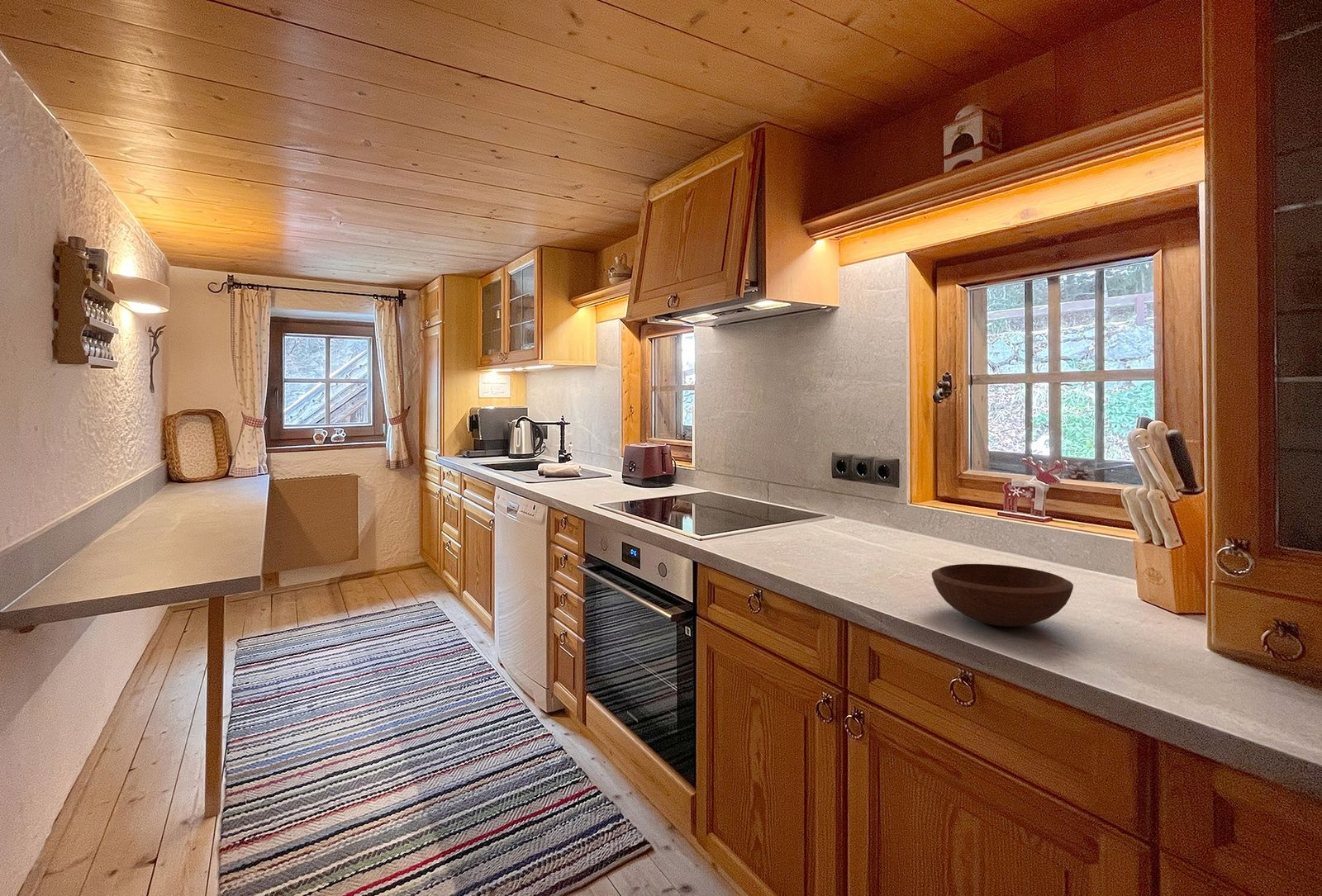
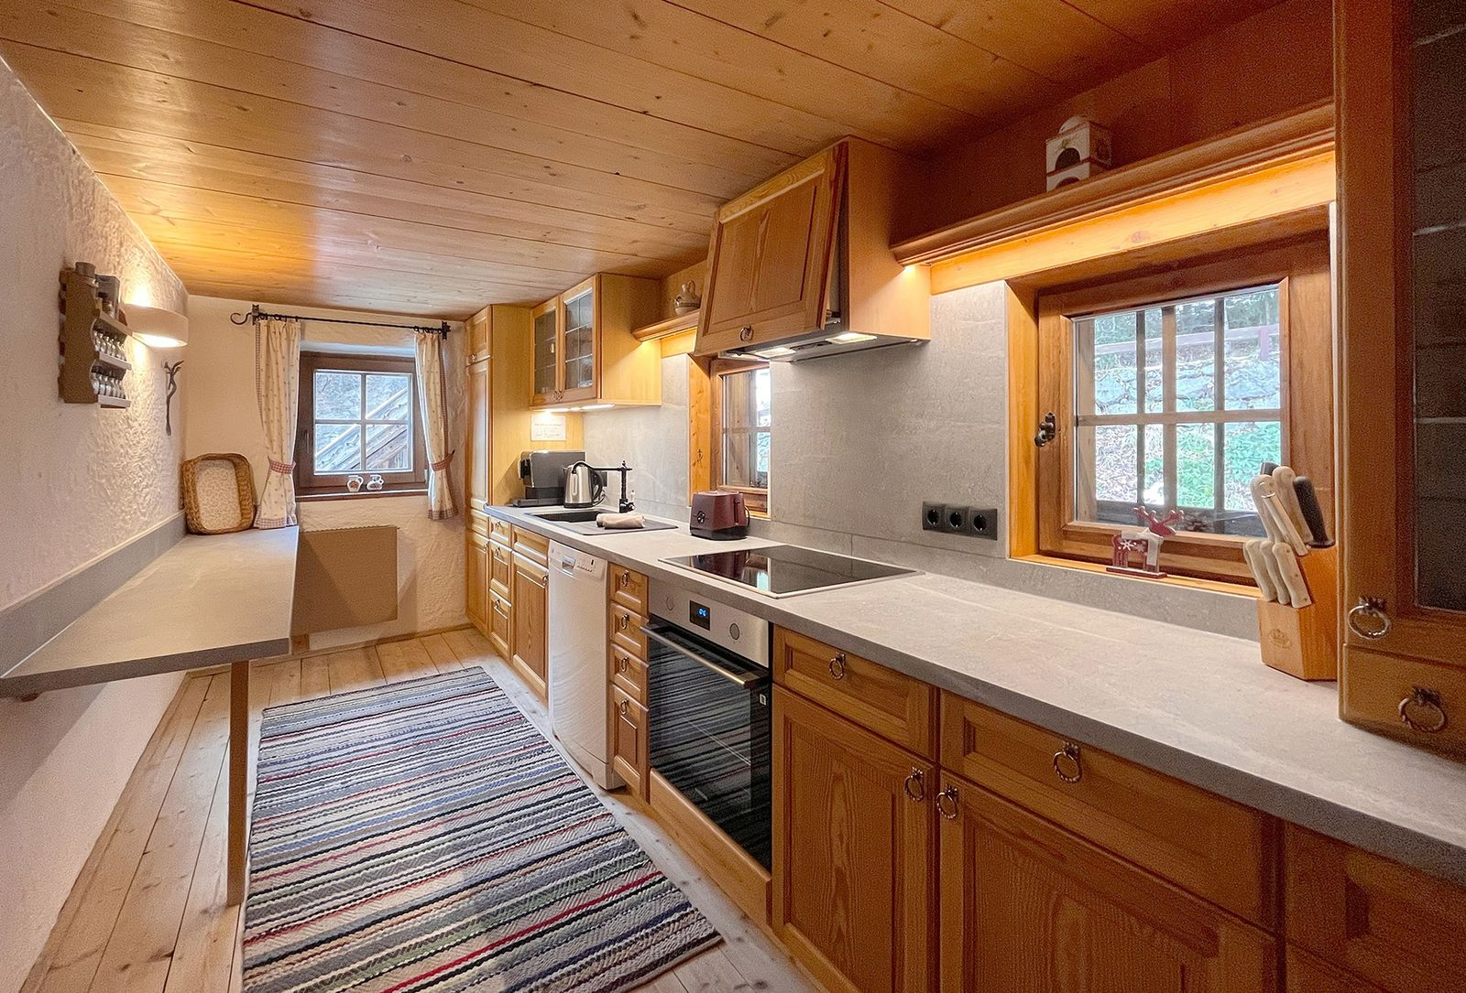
- bowl (999, 598)
